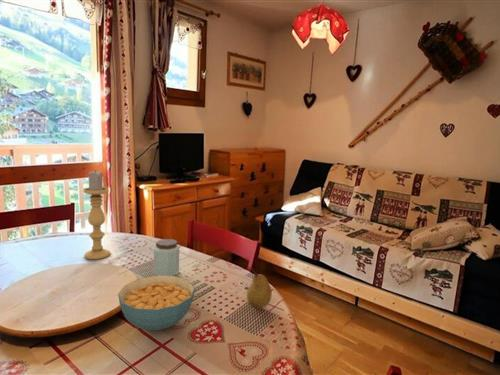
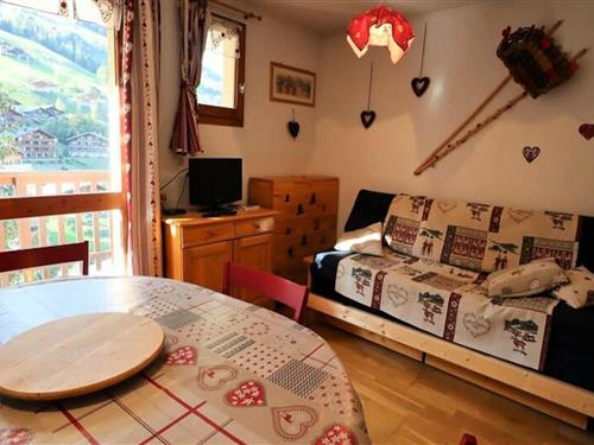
- cereal bowl (157, 307)
- fruit (259, 288)
- candle holder (96, 213)
- peanut butter (166, 258)
